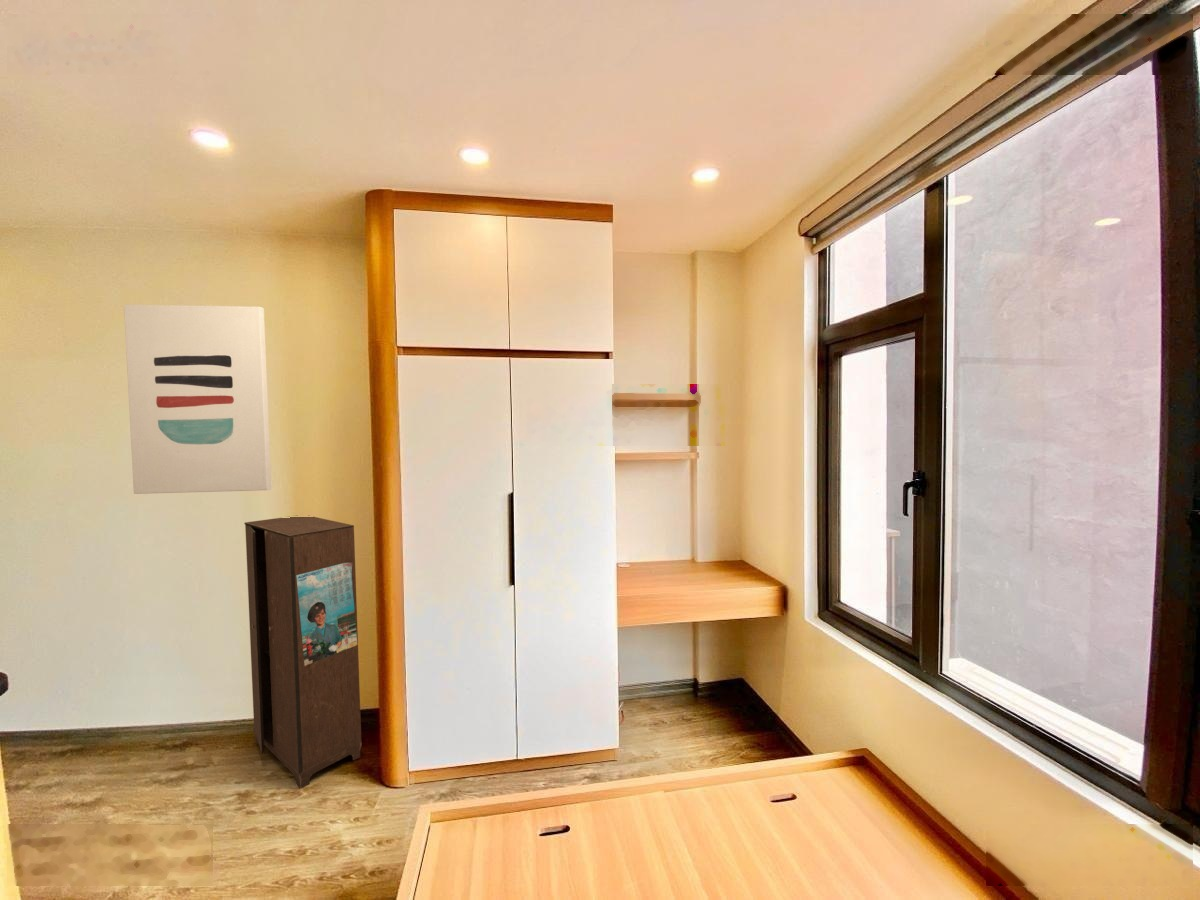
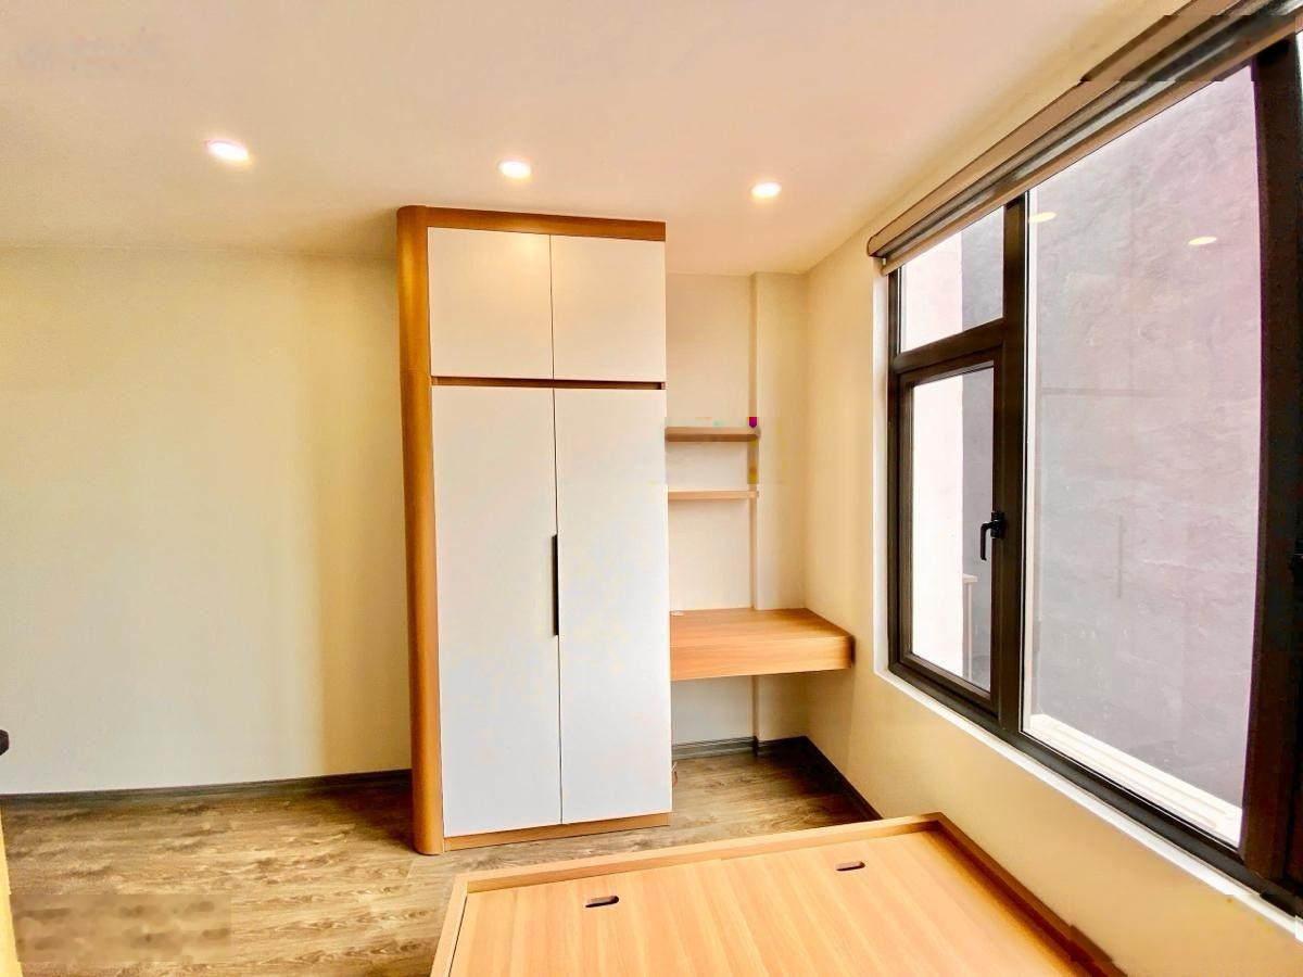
- wall art (199, 399)
- cabinet (302, 637)
